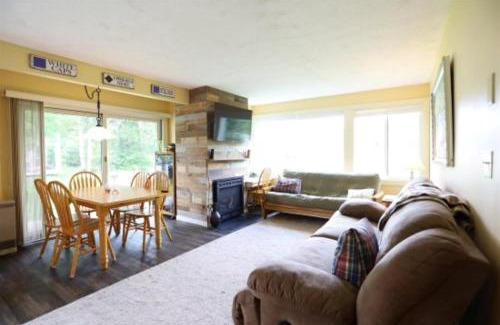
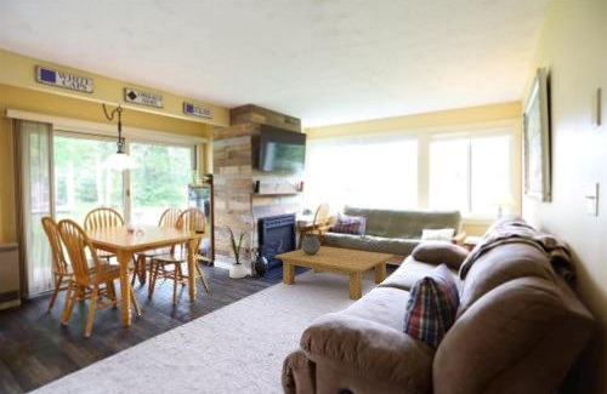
+ ceramic pot (311, 244)
+ house plant (236, 250)
+ coffee table (334, 269)
